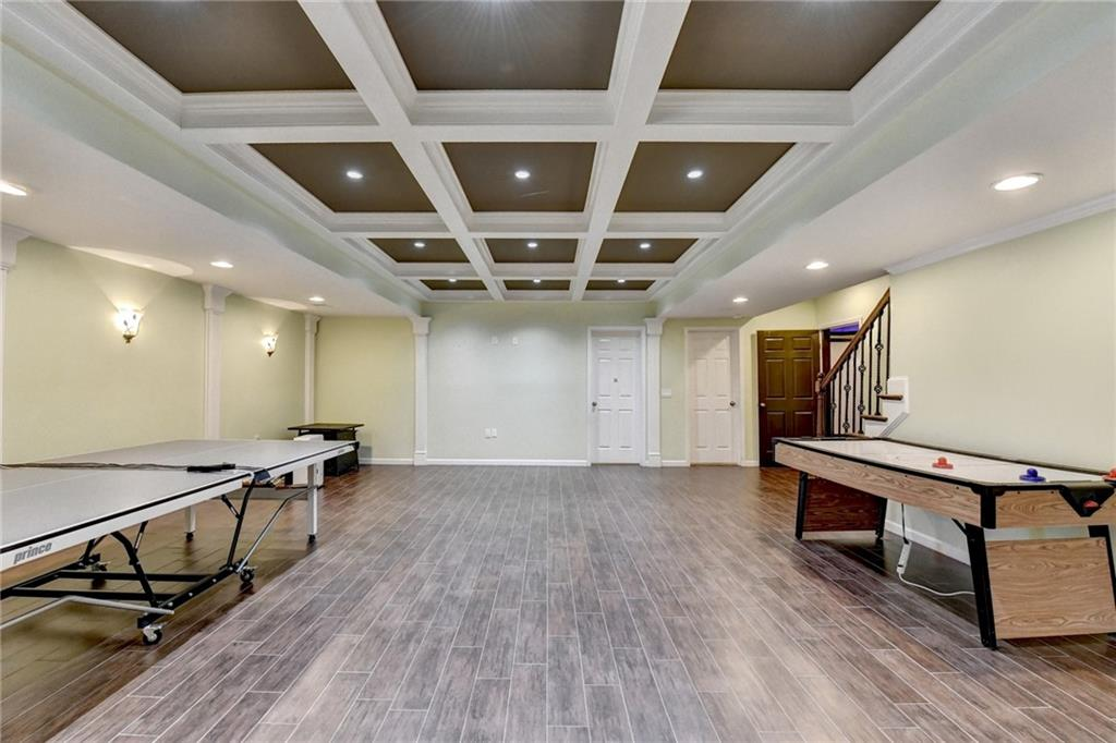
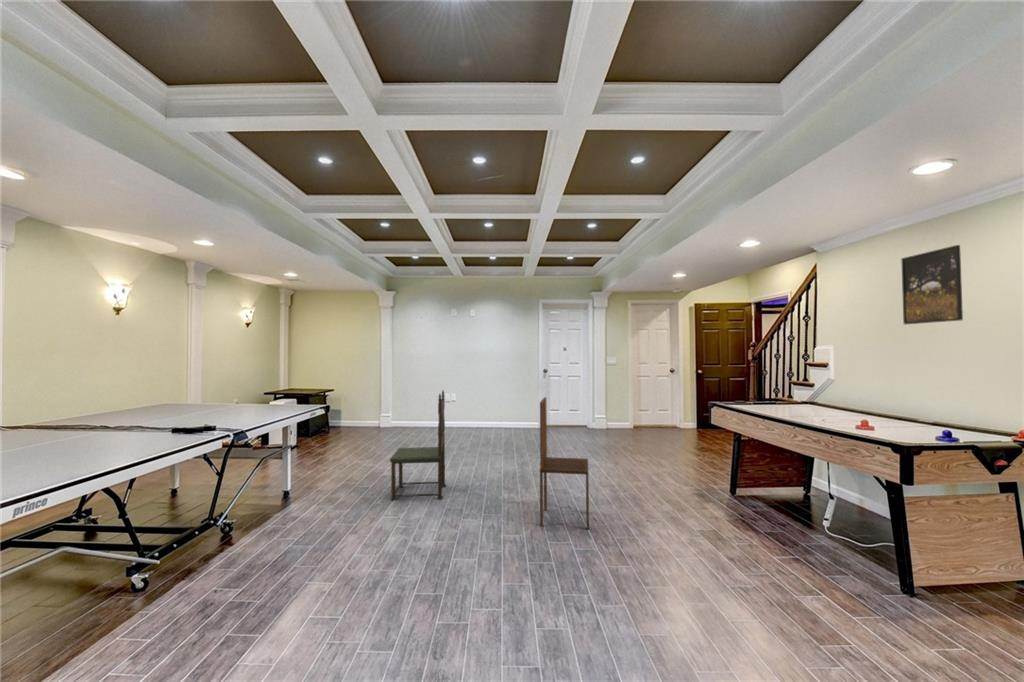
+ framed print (930, 287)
+ dining chair (564, 458)
+ dining chair (420, 447)
